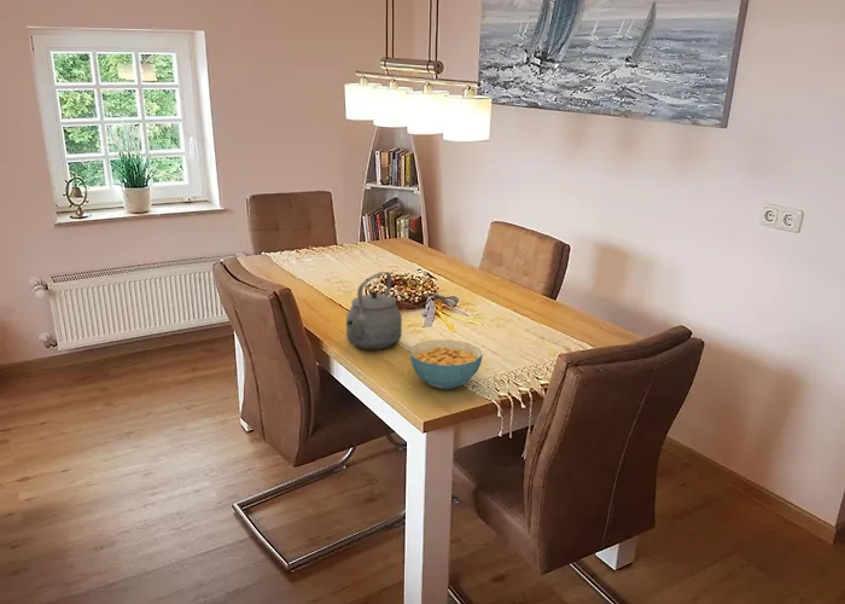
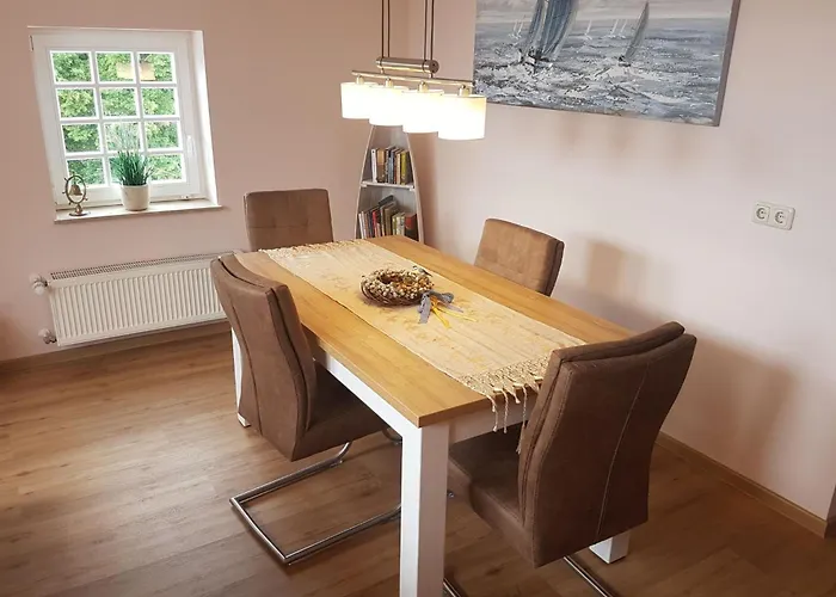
- tea kettle (369, 312)
- cereal bowl (444, 368)
